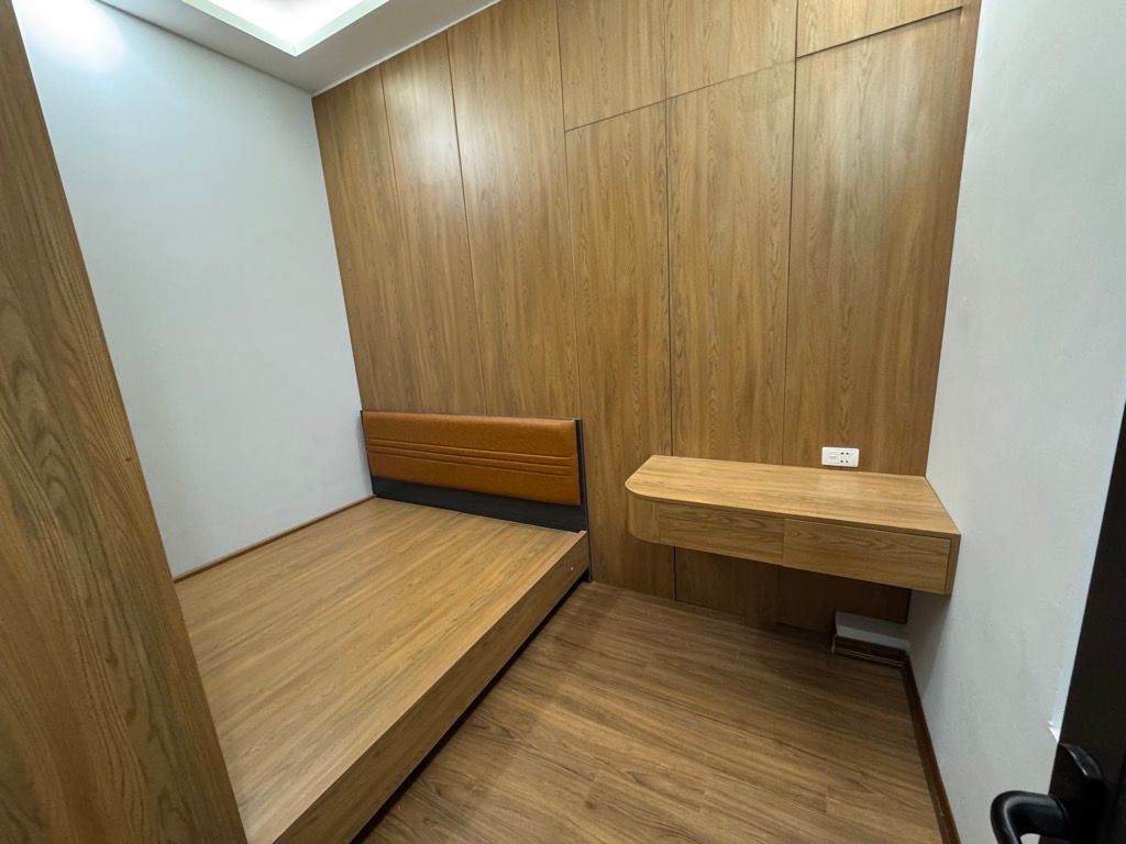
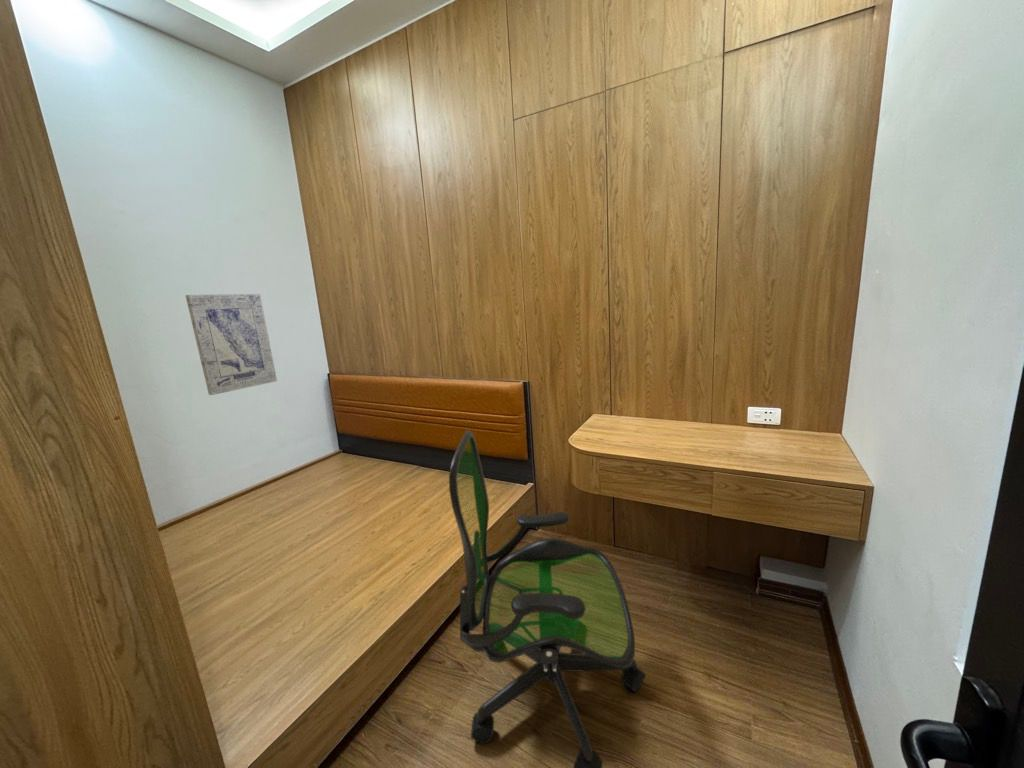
+ office chair (553, 570)
+ wall art (235, 342)
